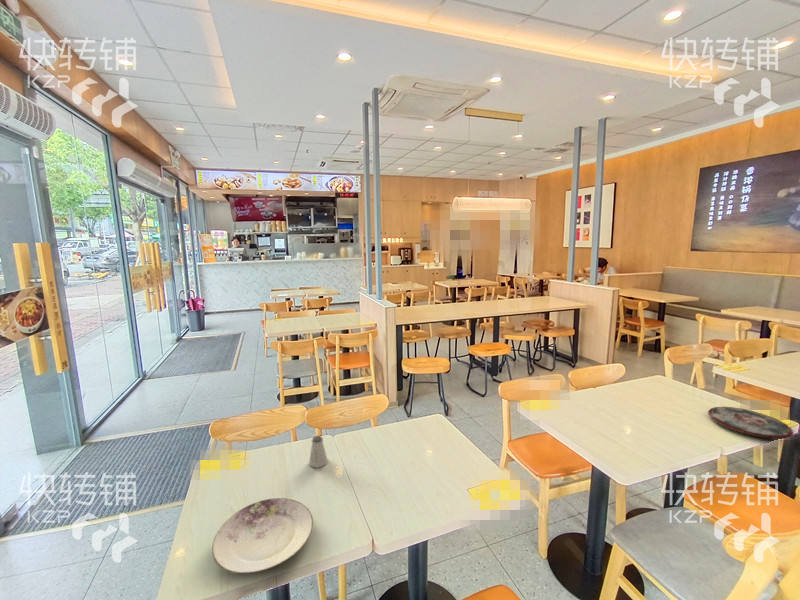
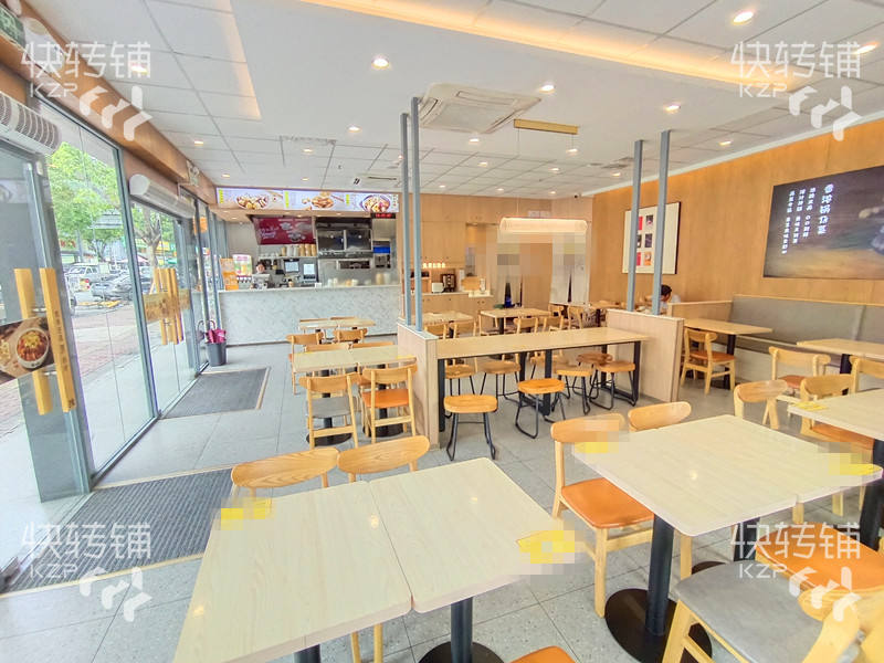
- plate (748, 421)
- saltshaker (317, 450)
- plate (265, 535)
